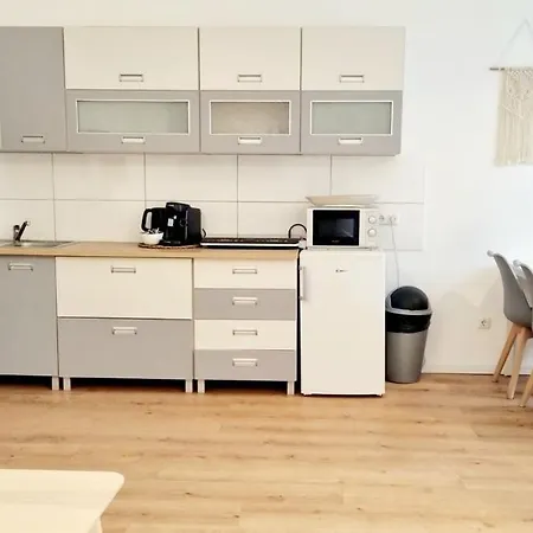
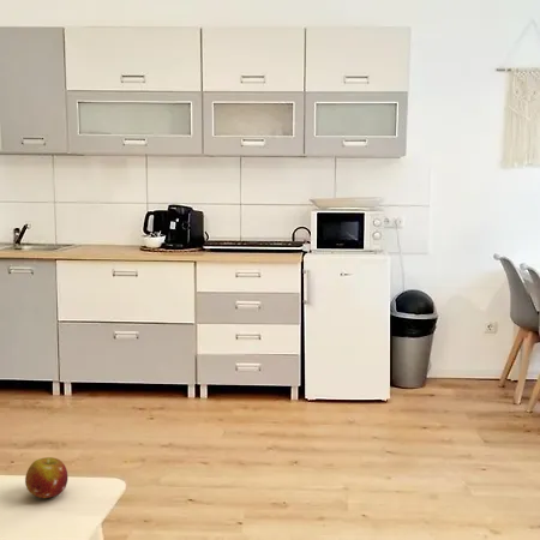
+ fruit (47, 478)
